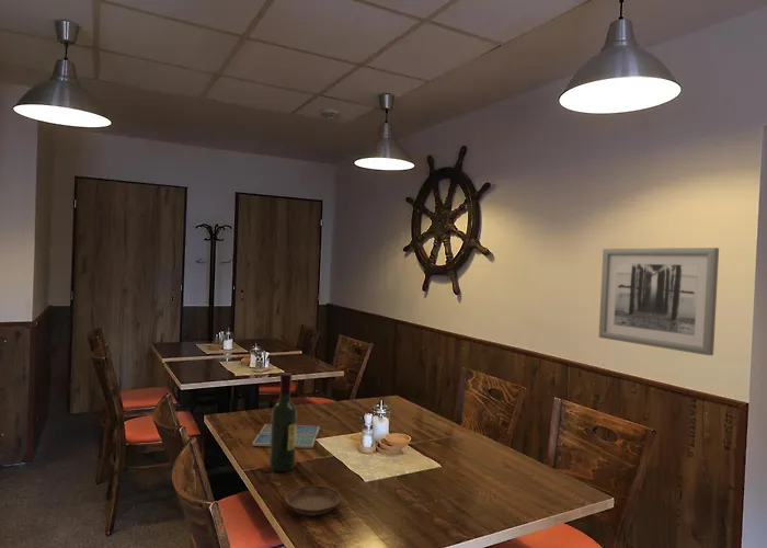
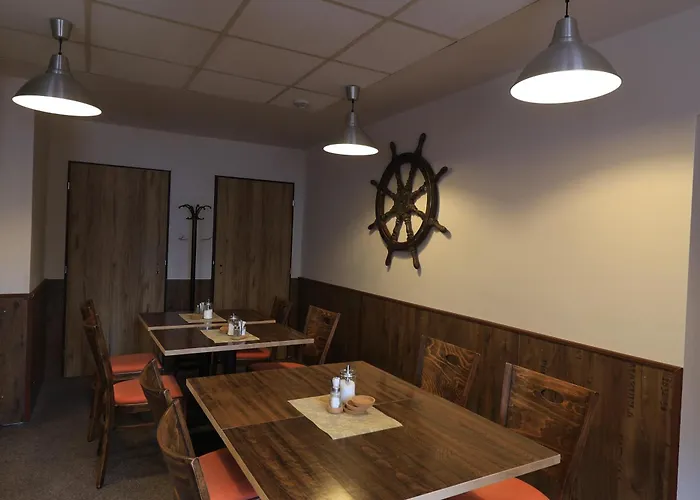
- drink coaster (296, 435)
- wine bottle (284, 421)
- saucer (312, 501)
- wall art (652, 297)
